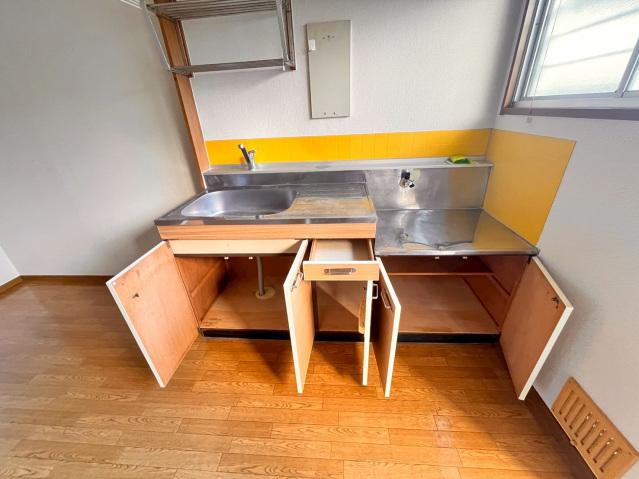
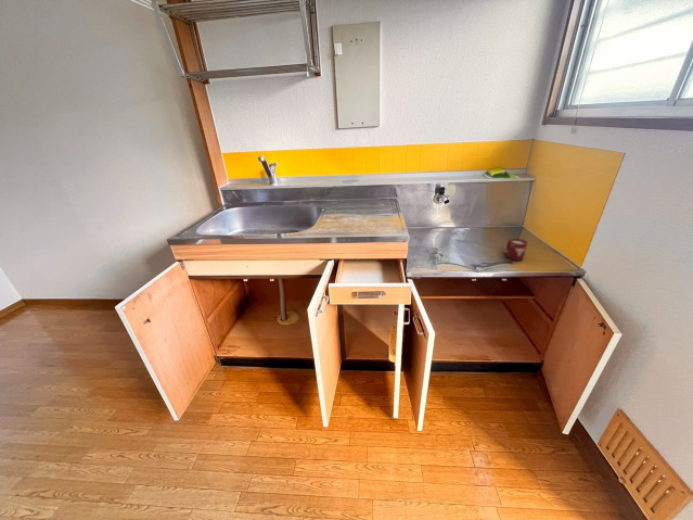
+ cup (514, 248)
